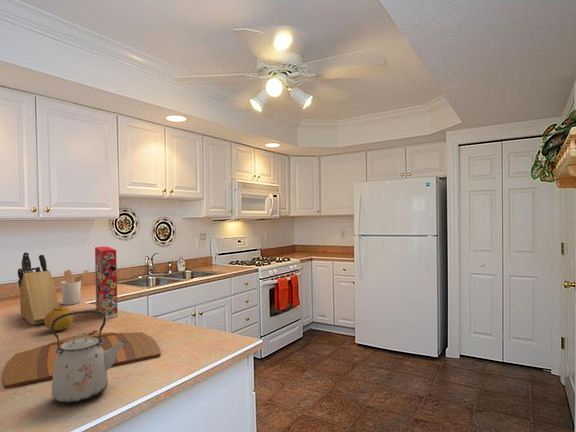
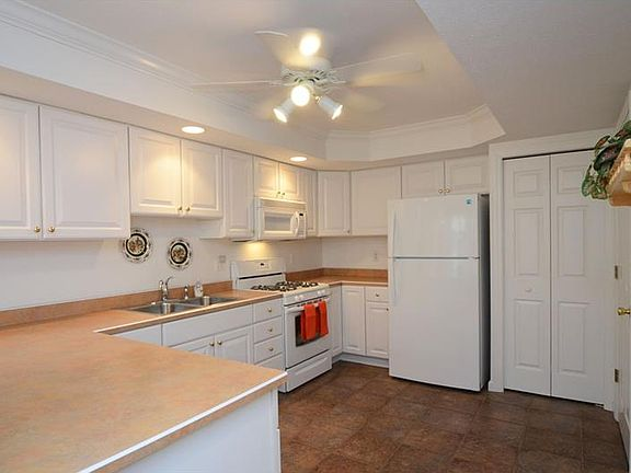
- cereal box (105, 280)
- utensil holder (76, 286)
- fruit (58, 316)
- knife block (37, 285)
- kettle (90, 351)
- cutting board (83, 337)
